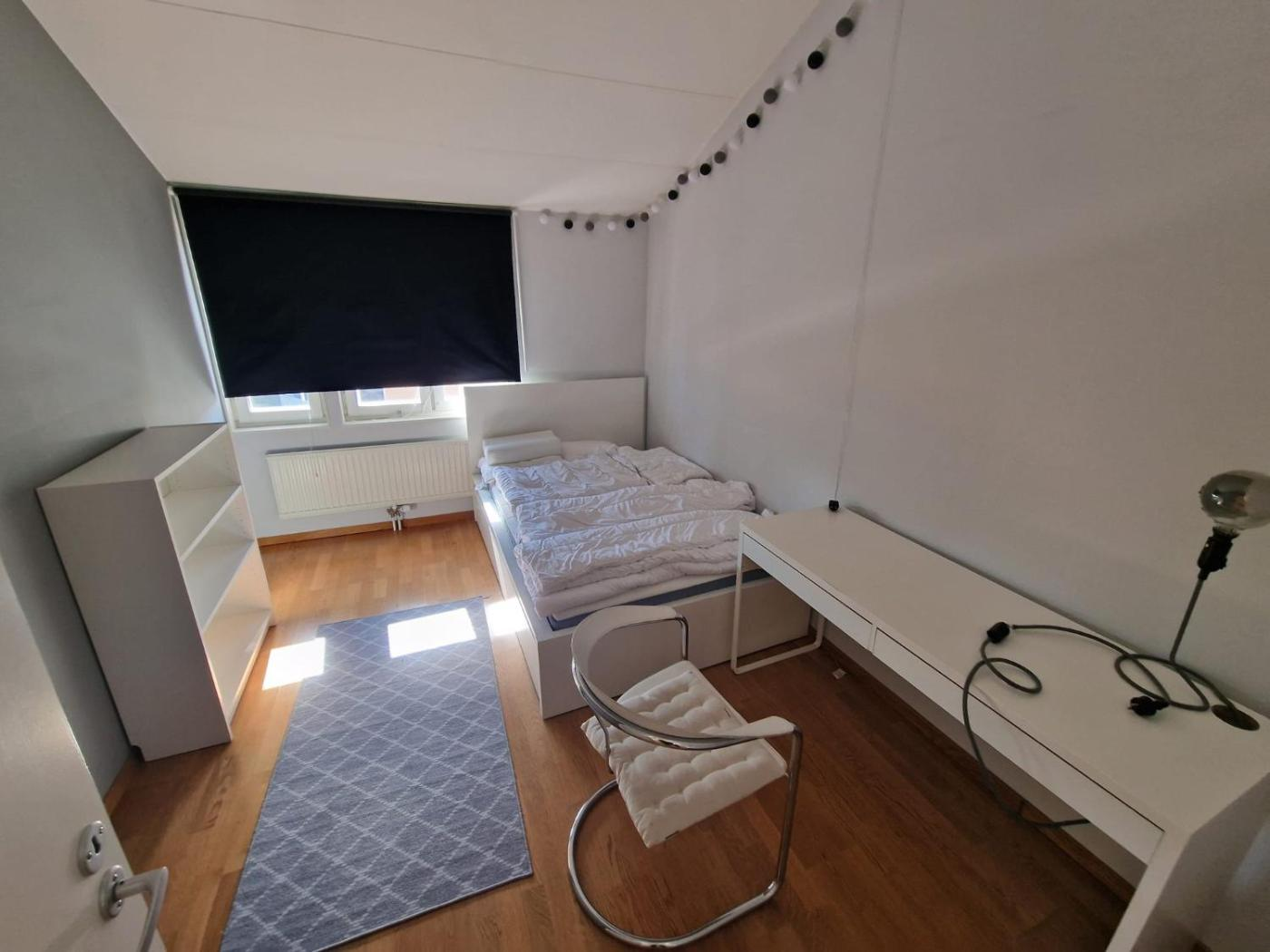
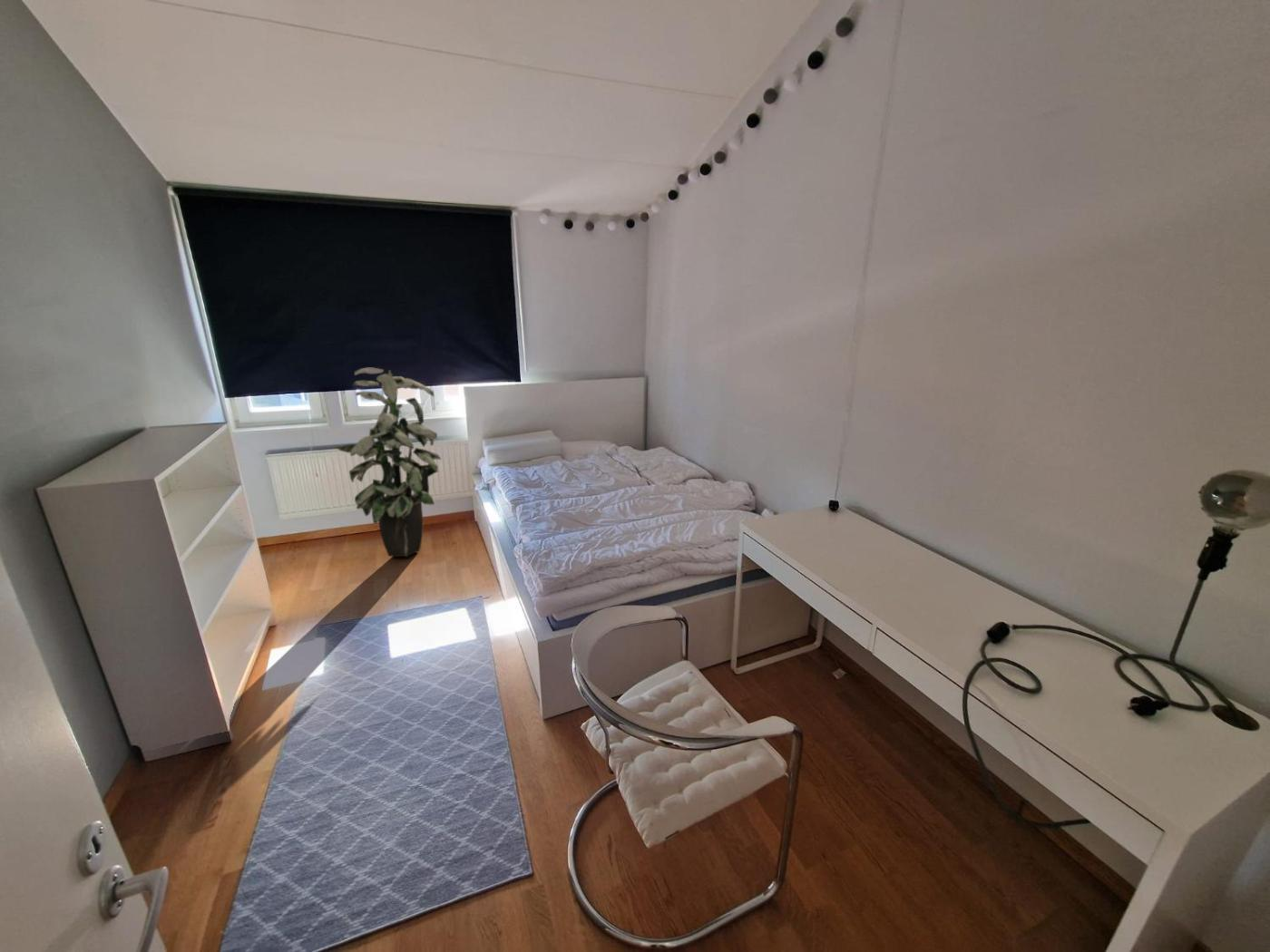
+ indoor plant (392, 463)
